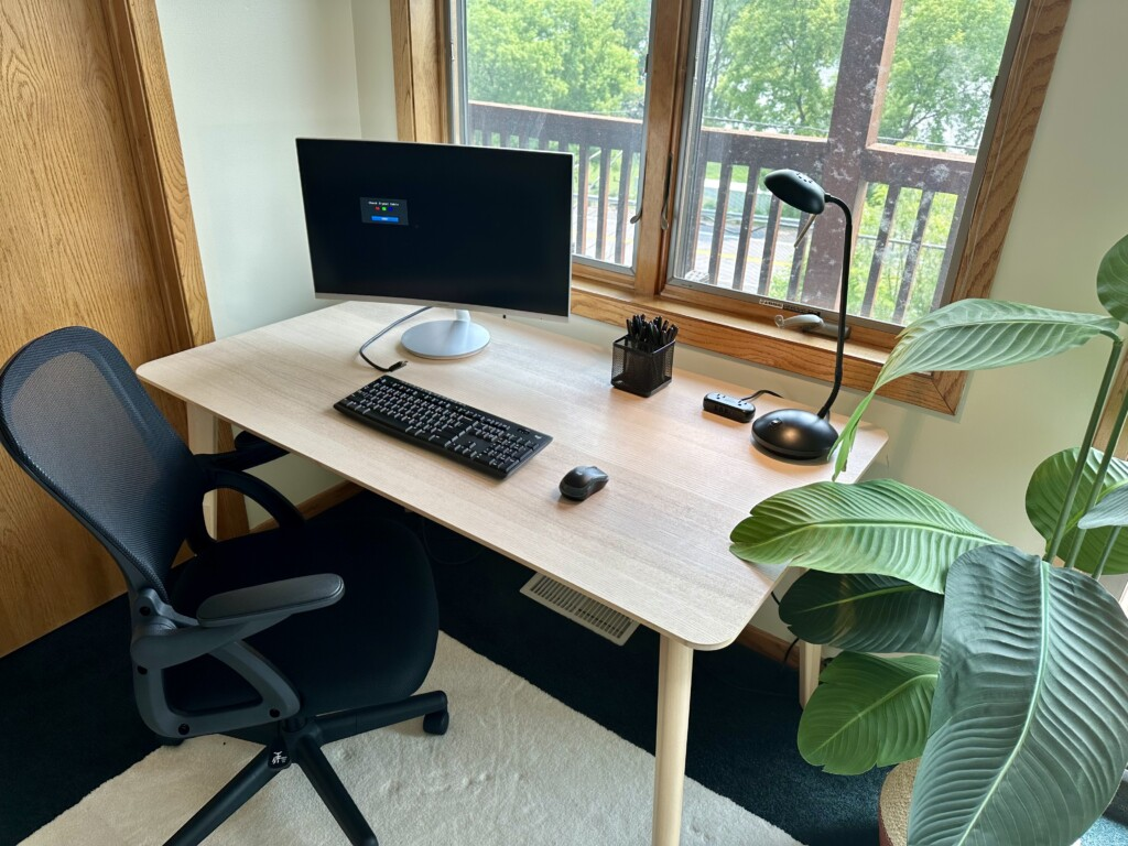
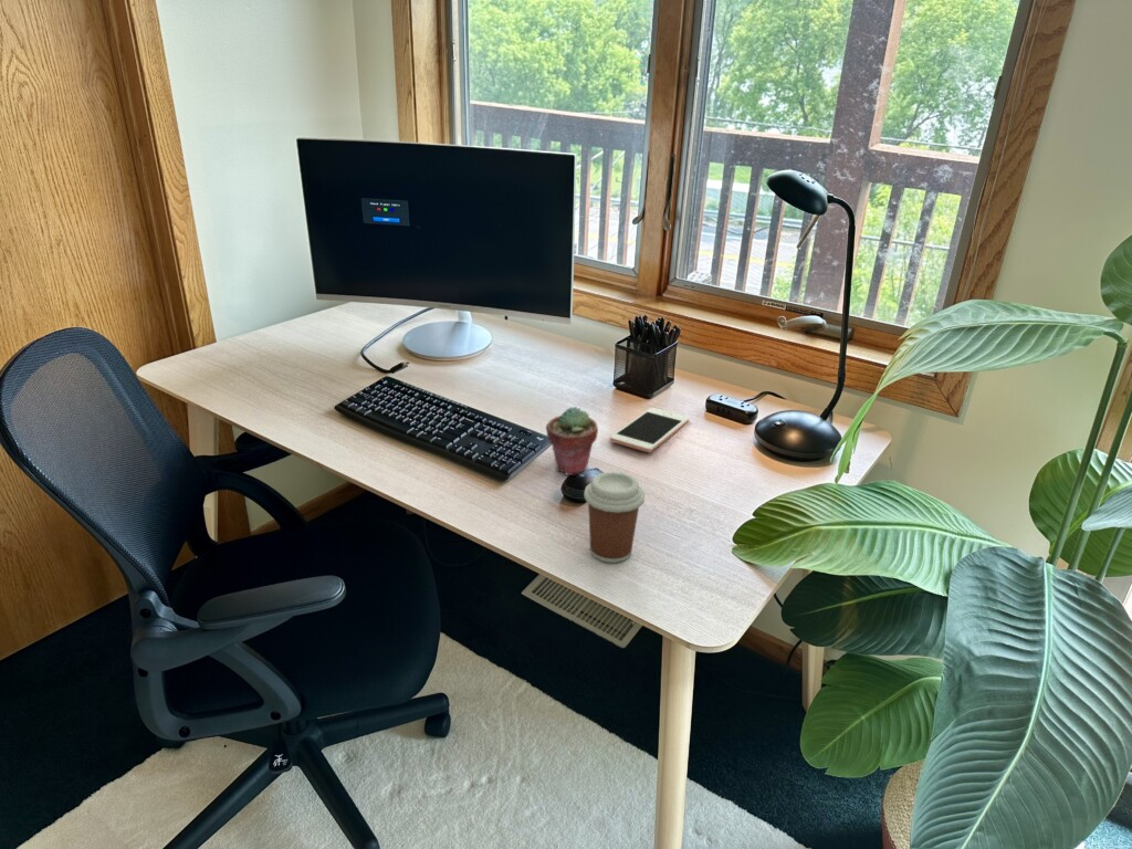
+ cell phone (650, 428)
+ potted succulent (572, 437)
+ coffee cup (612, 516)
